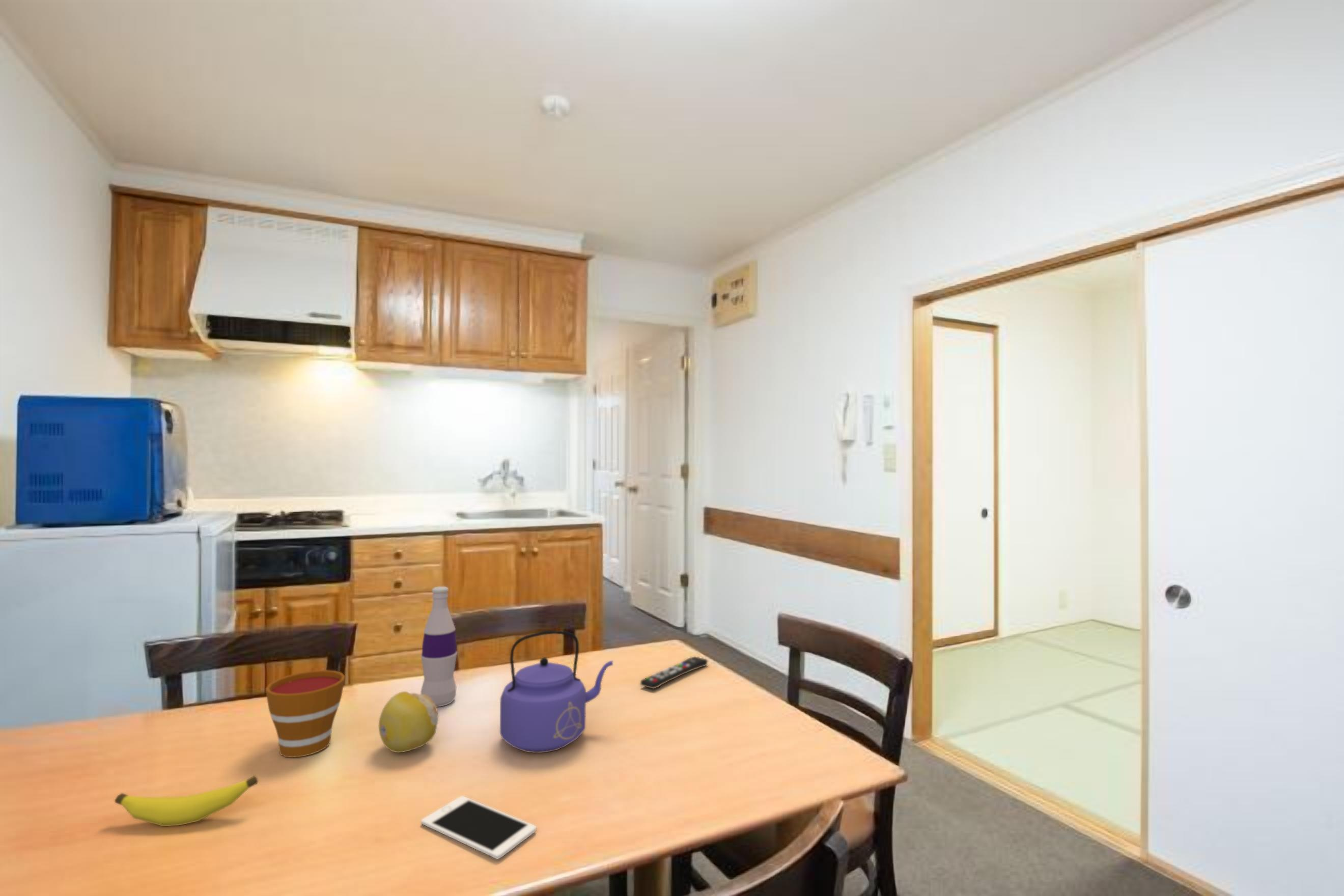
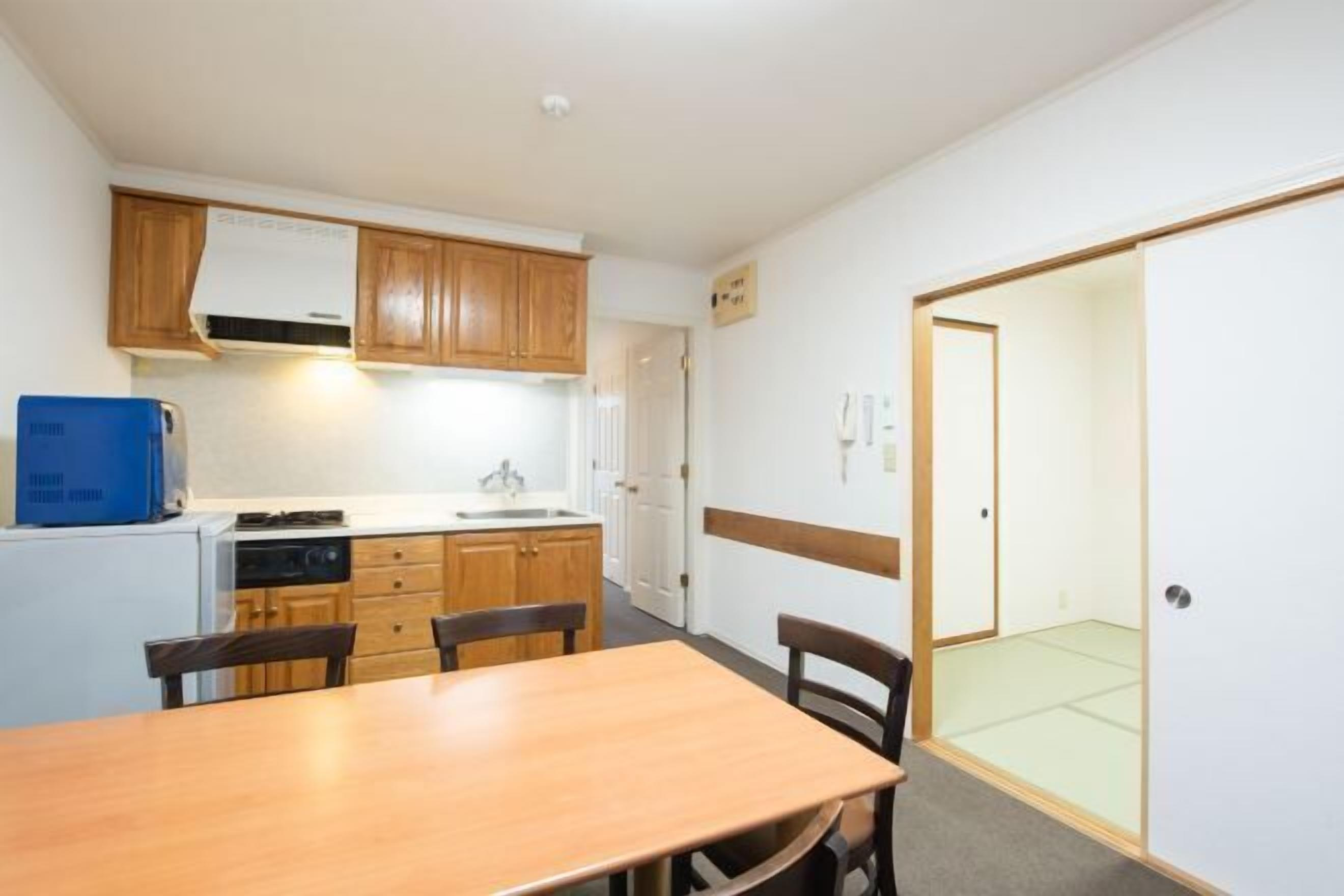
- cell phone (478, 825)
- remote control (676, 671)
- bottle (439, 644)
- kettle (558, 683)
- banana (183, 803)
- cup (301, 713)
- fruit (409, 720)
